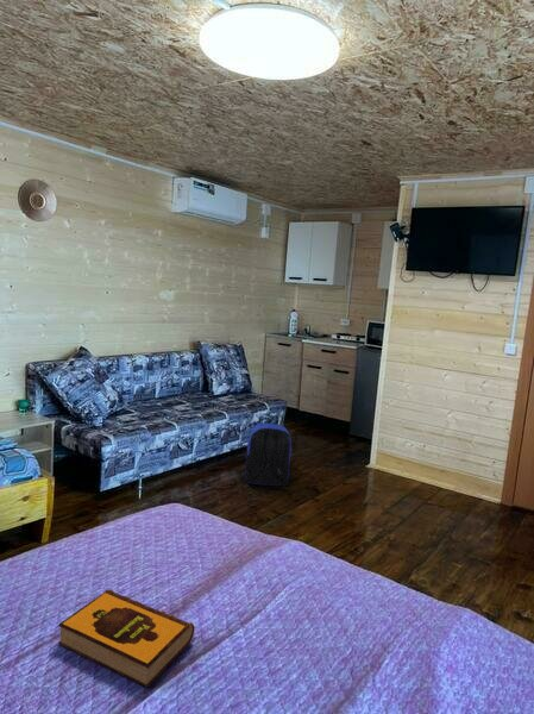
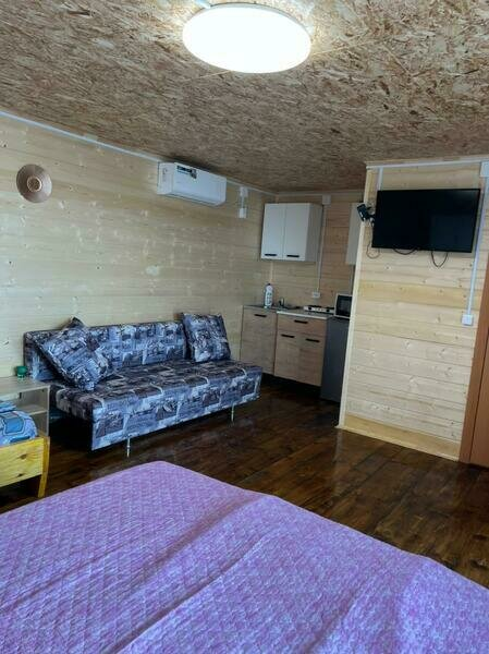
- hardback book (127, 631)
- backpack (266, 450)
